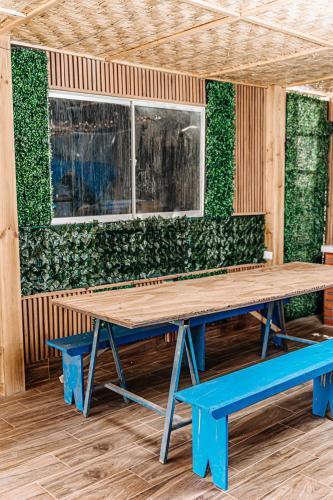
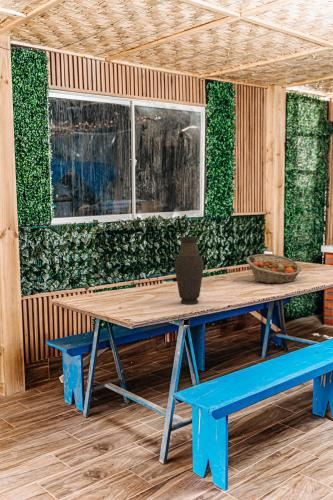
+ fruit basket (273, 268)
+ vase (189, 270)
